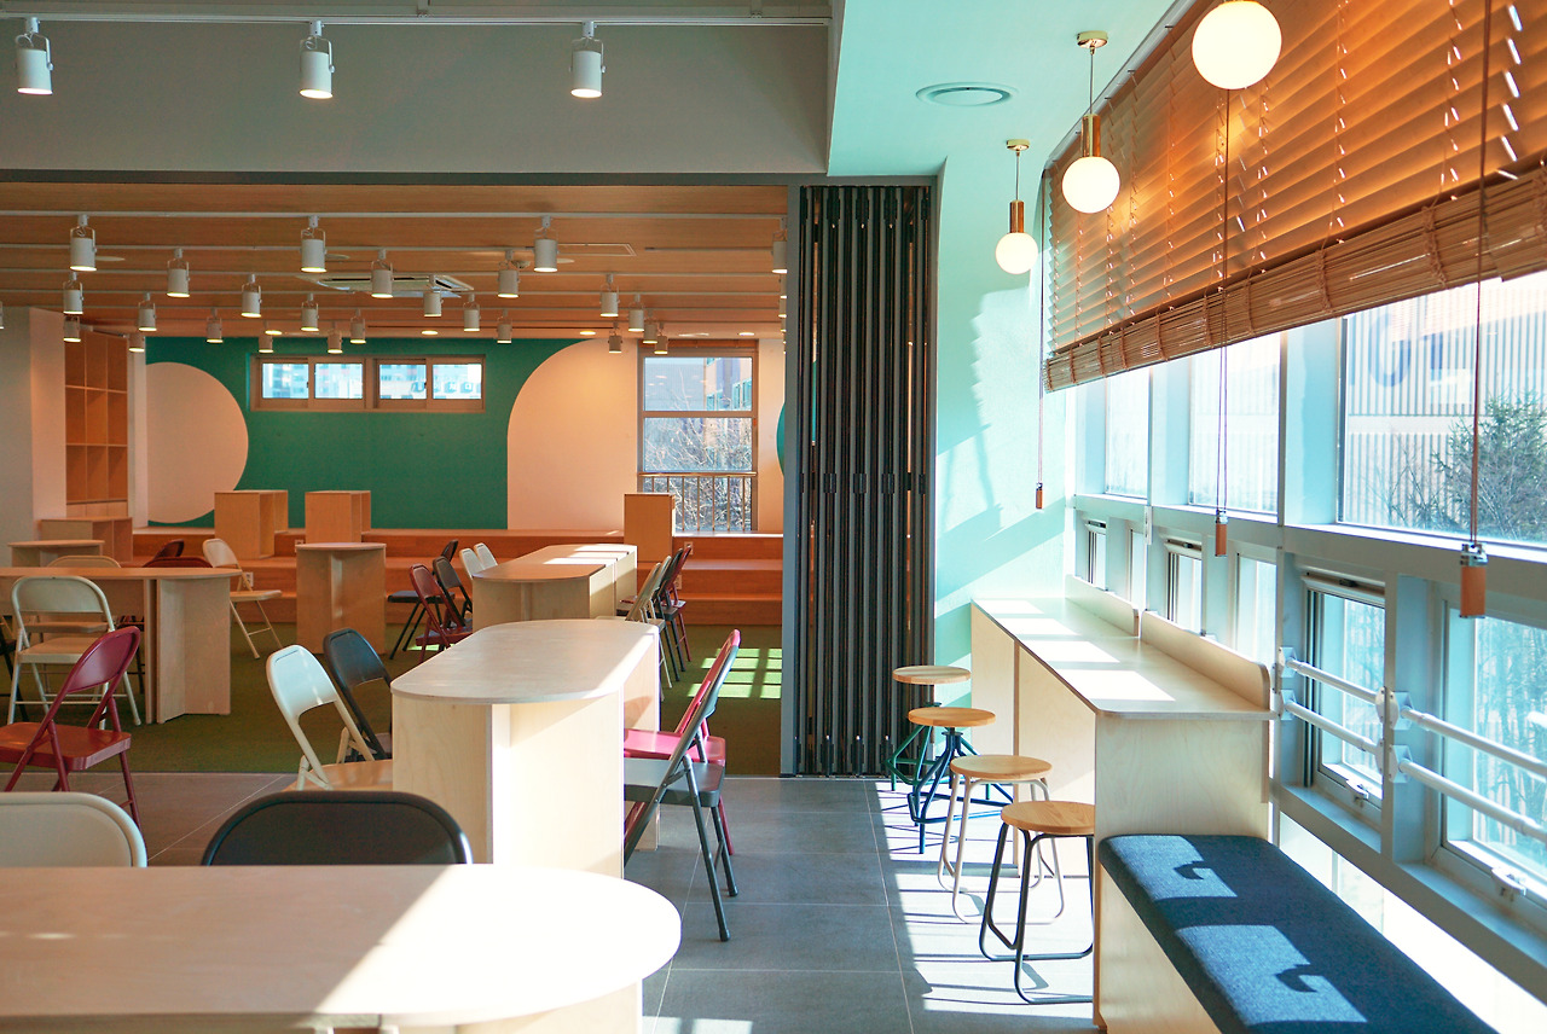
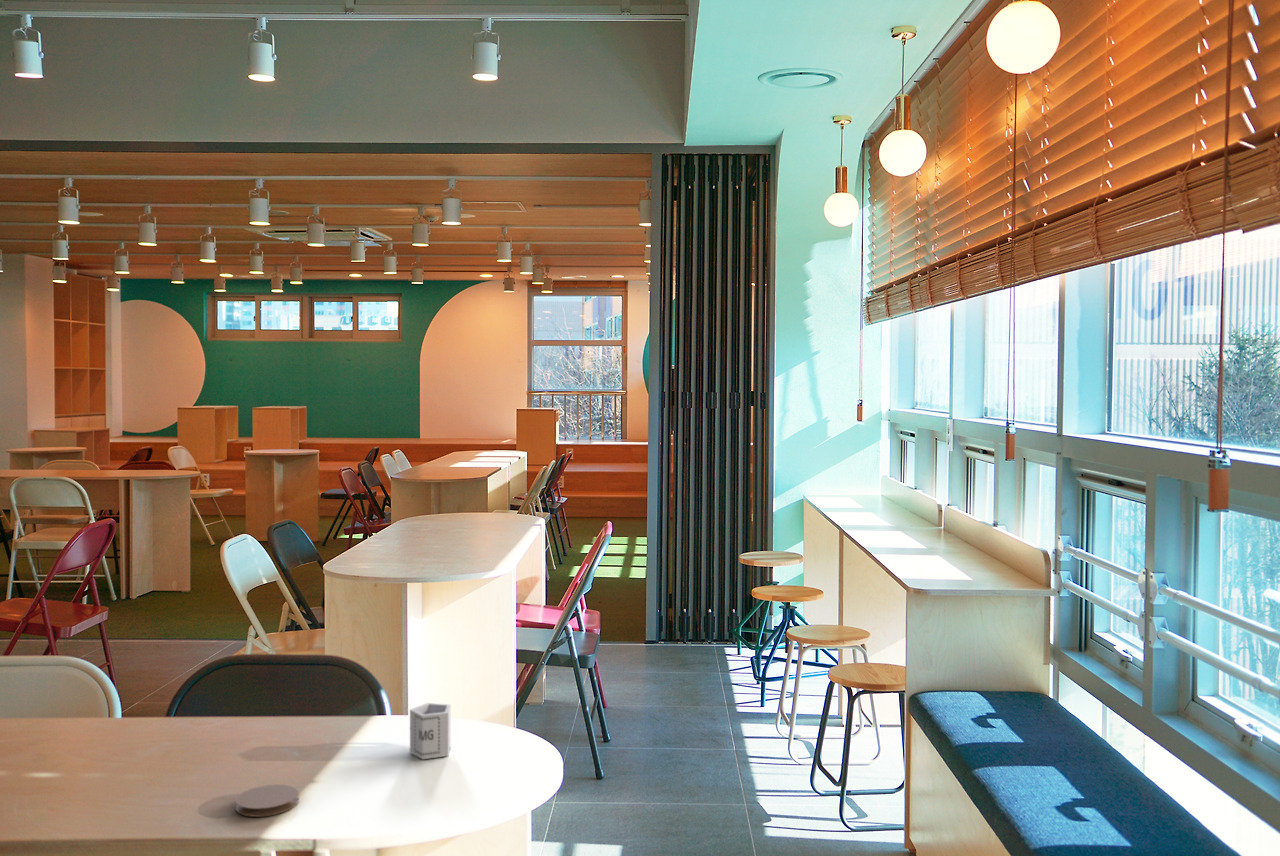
+ cup (433, 729)
+ coaster (267, 800)
